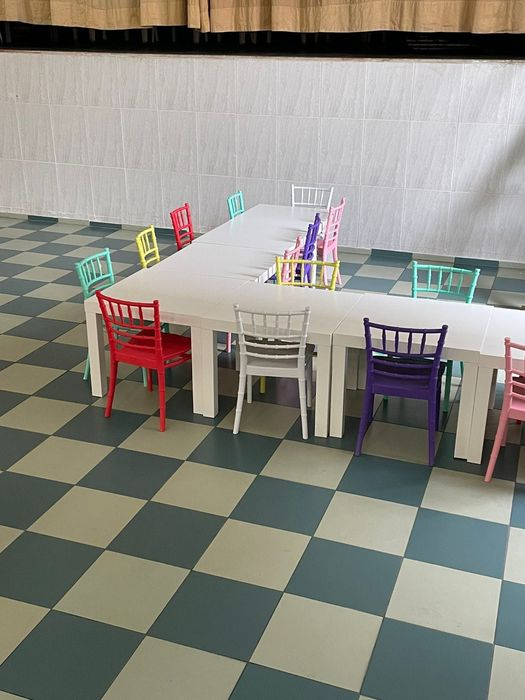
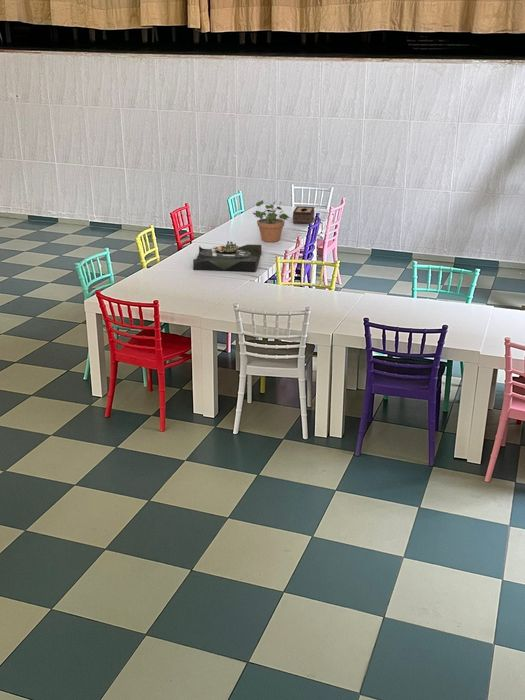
+ potted plant (272, 222)
+ tissue box (303, 214)
+ serving tray (228, 250)
